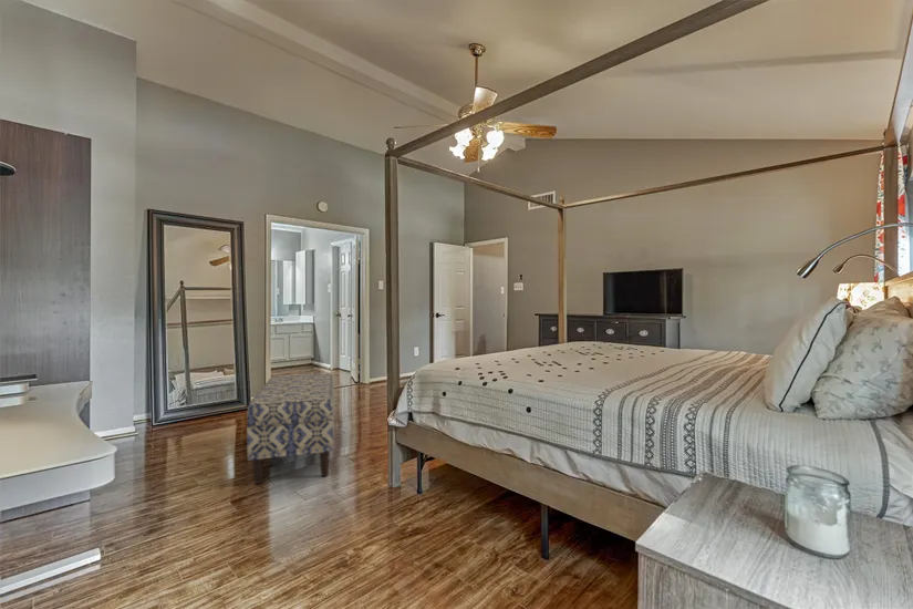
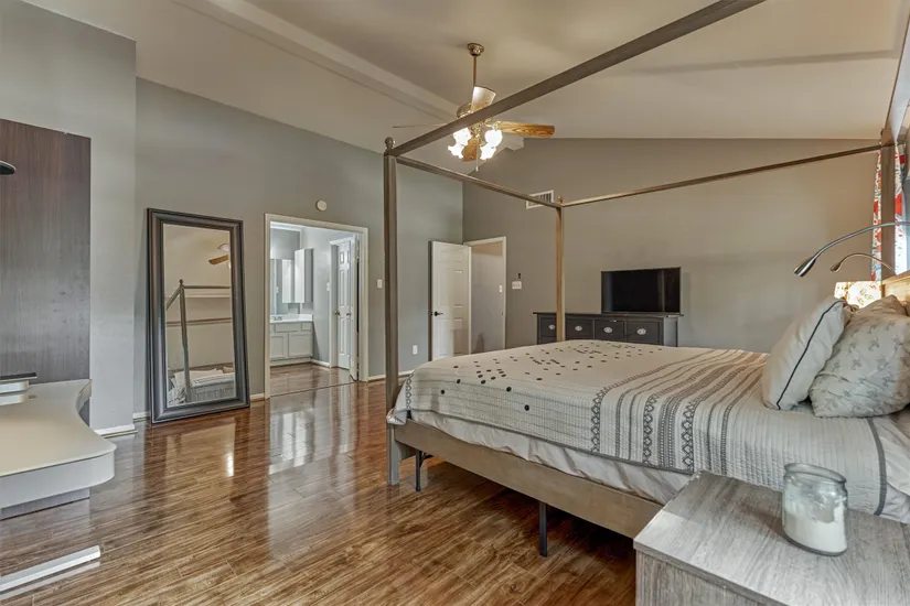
- bench (298, 419)
